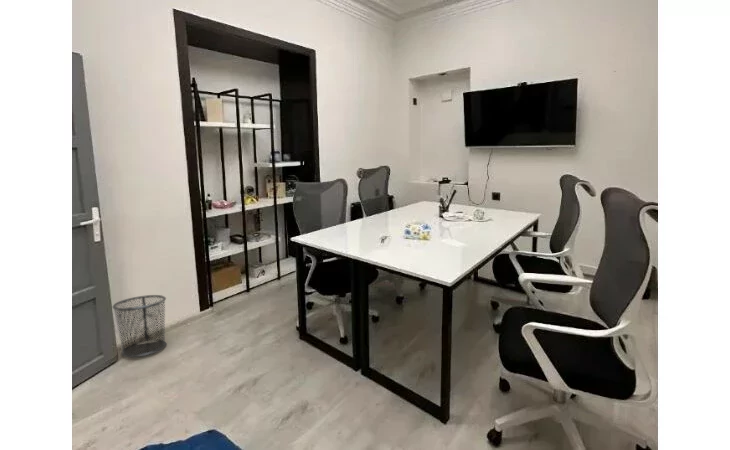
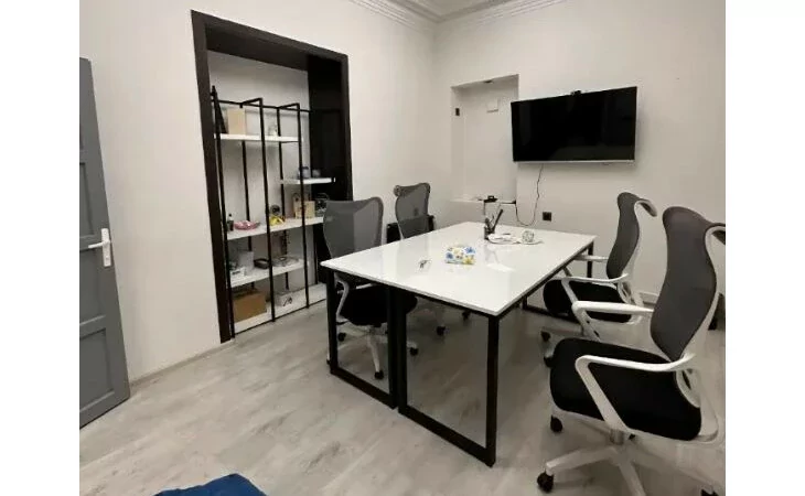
- waste bin (141, 325)
